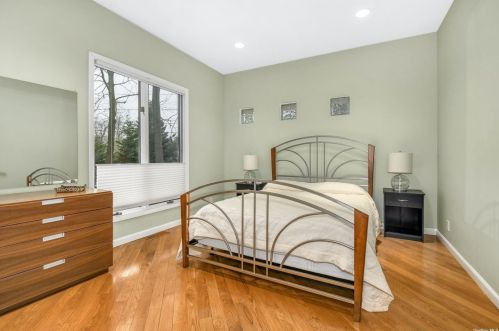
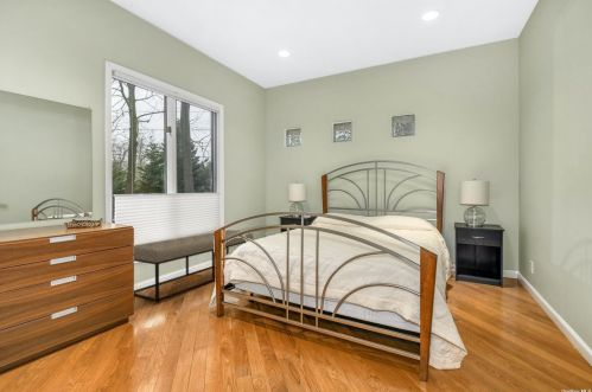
+ bench (199, 253)
